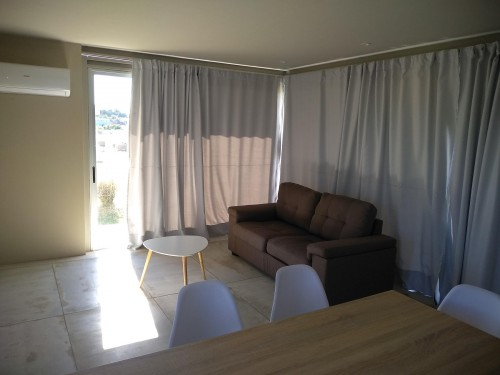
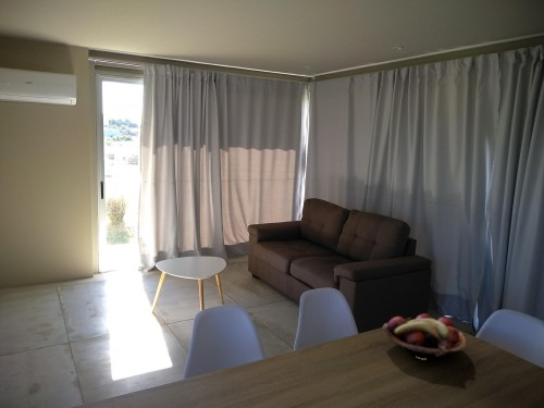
+ fruit basket (424, 332)
